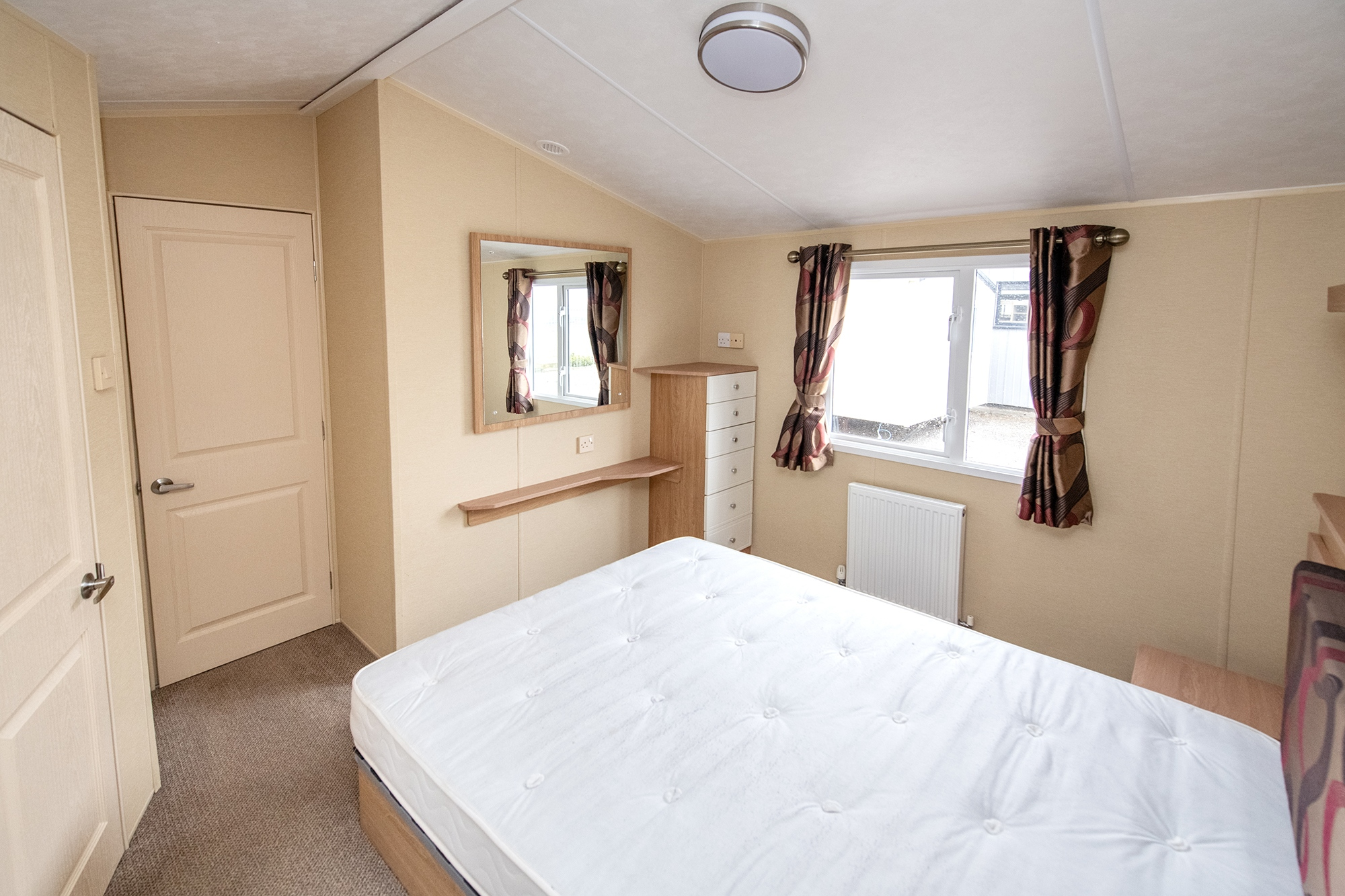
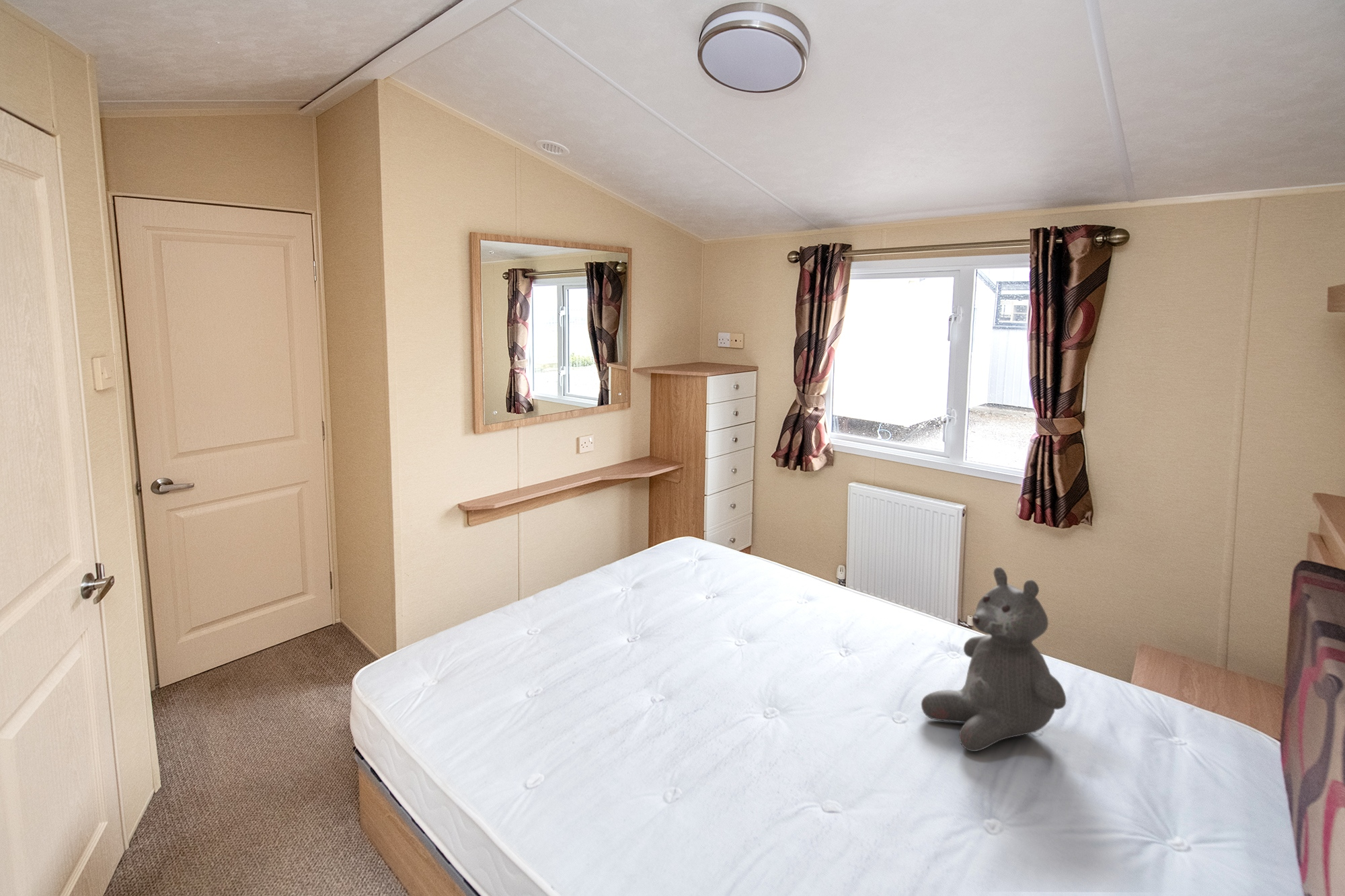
+ teddy bear (990, 653)
